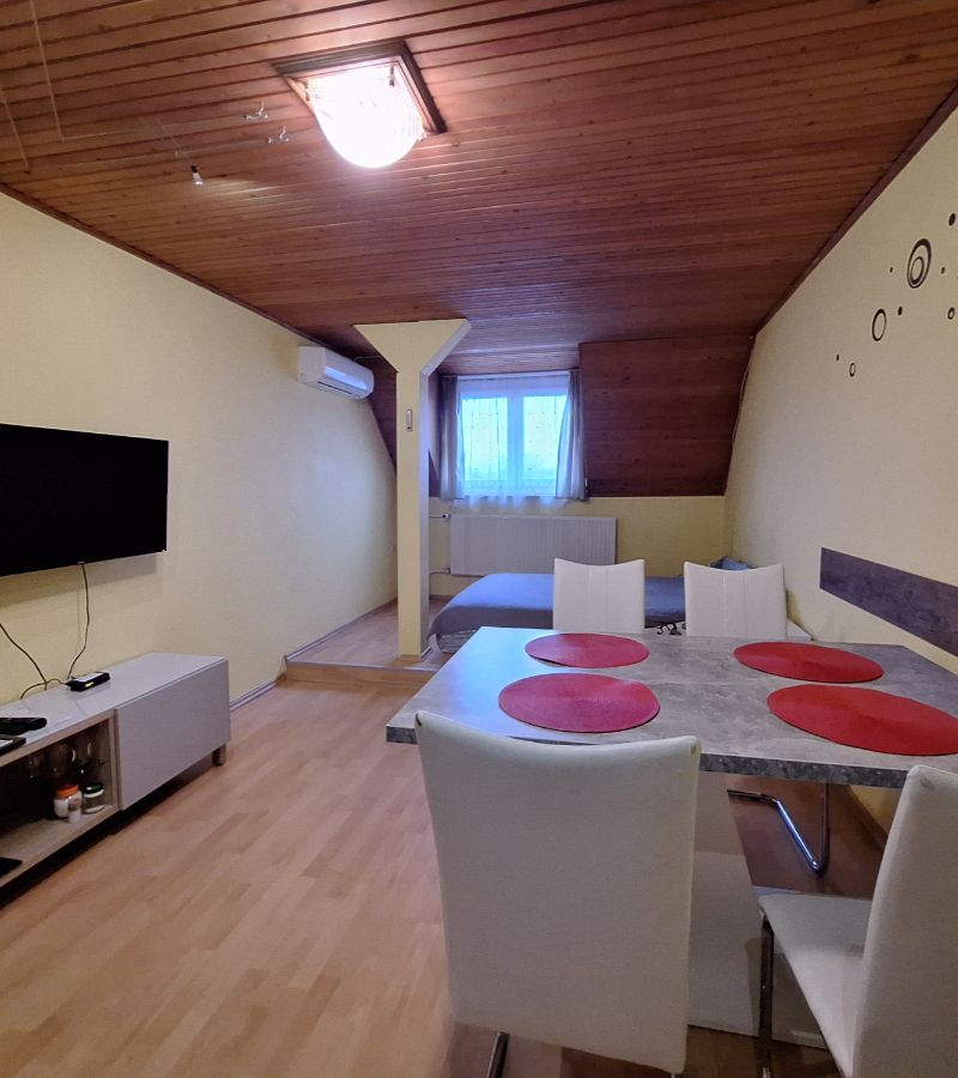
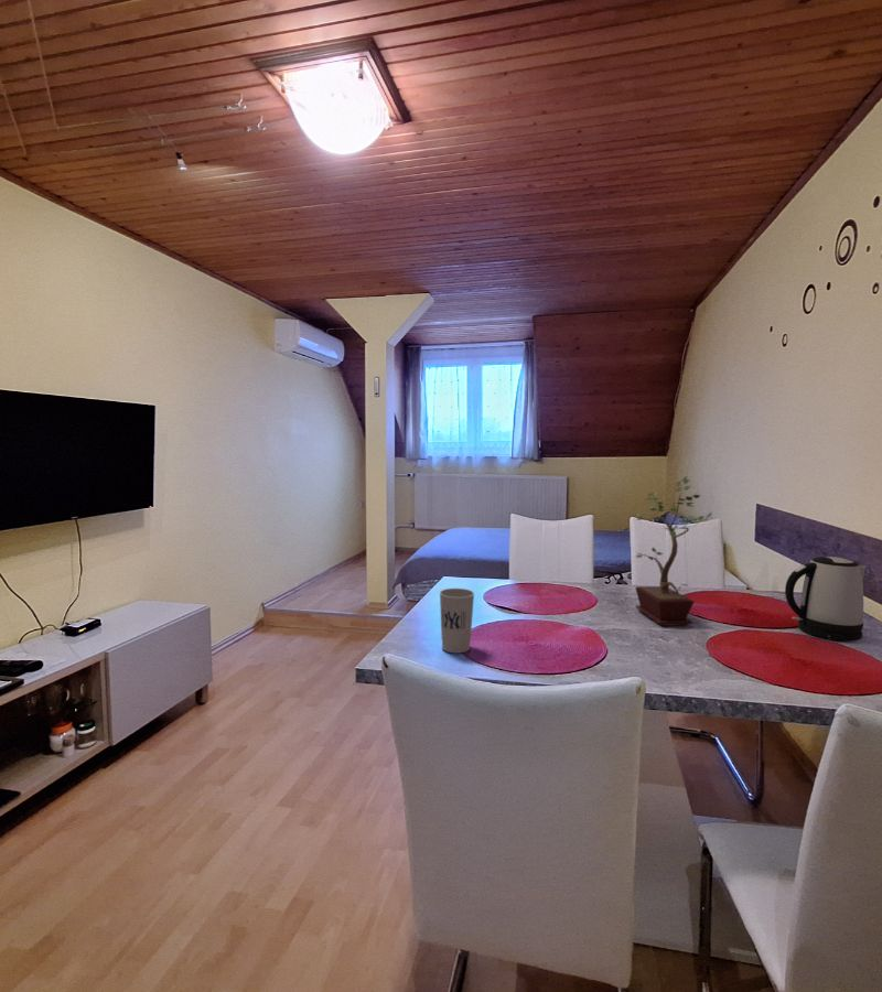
+ potted plant (671, 549)
+ kettle (824, 594)
+ cup (455, 619)
